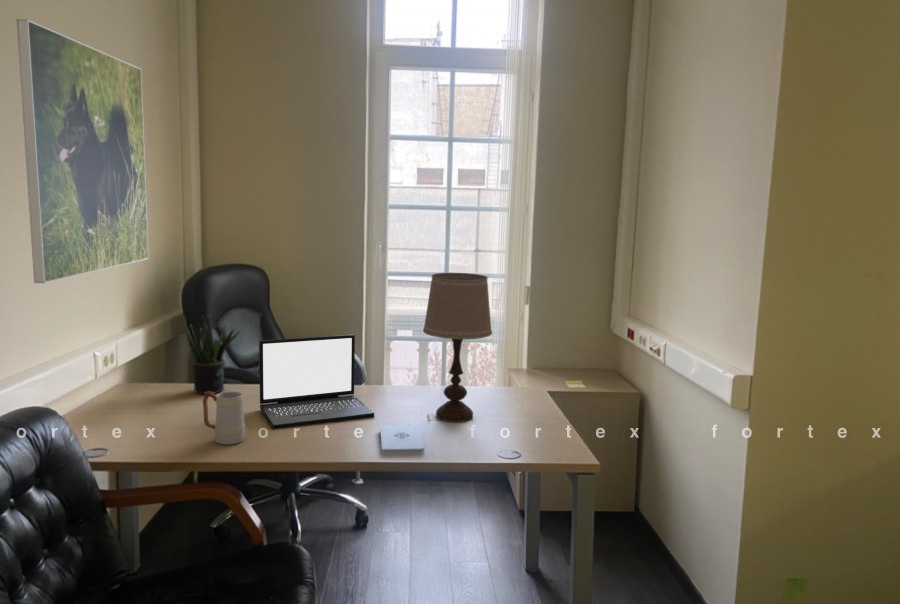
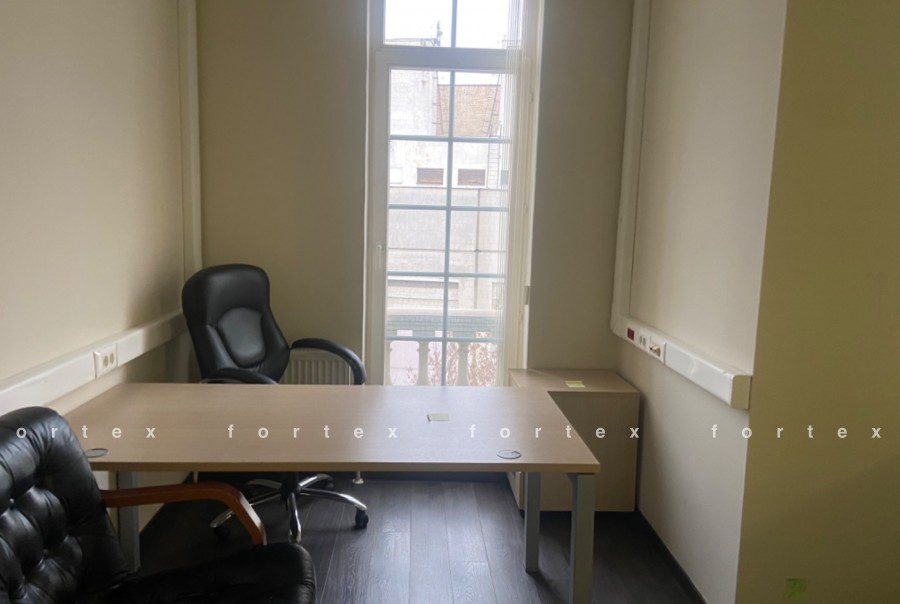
- laptop (316, 378)
- mug (223, 416)
- notepad (401, 438)
- potted plant (212, 353)
- table lamp (457, 347)
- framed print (95, 161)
